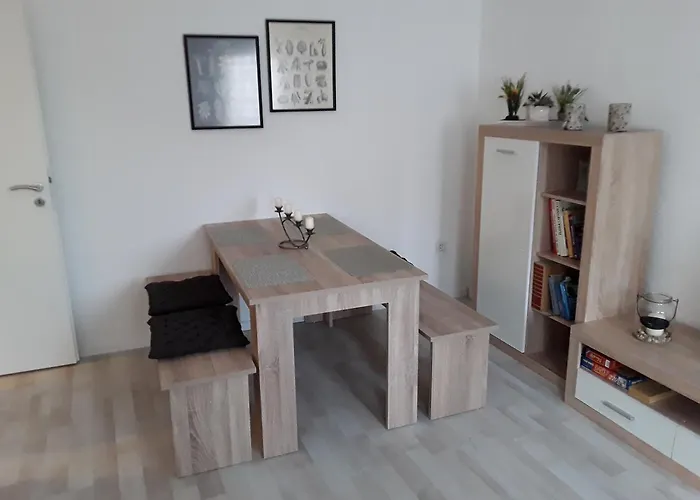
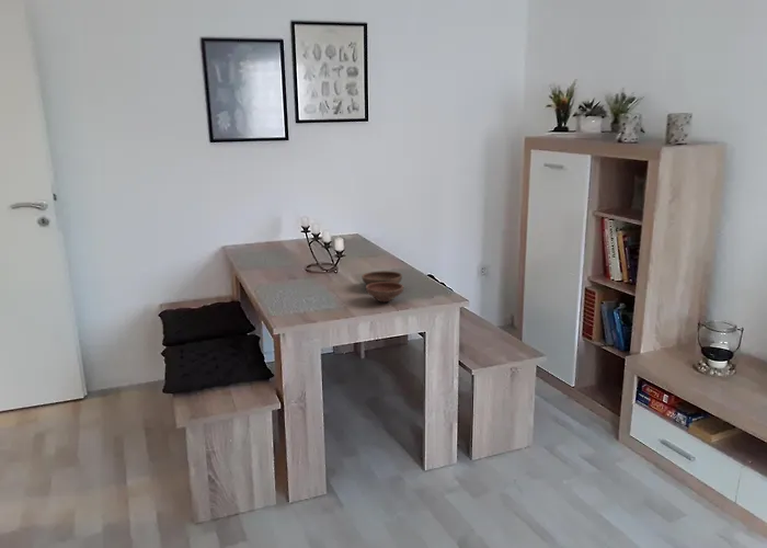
+ bowl (384, 286)
